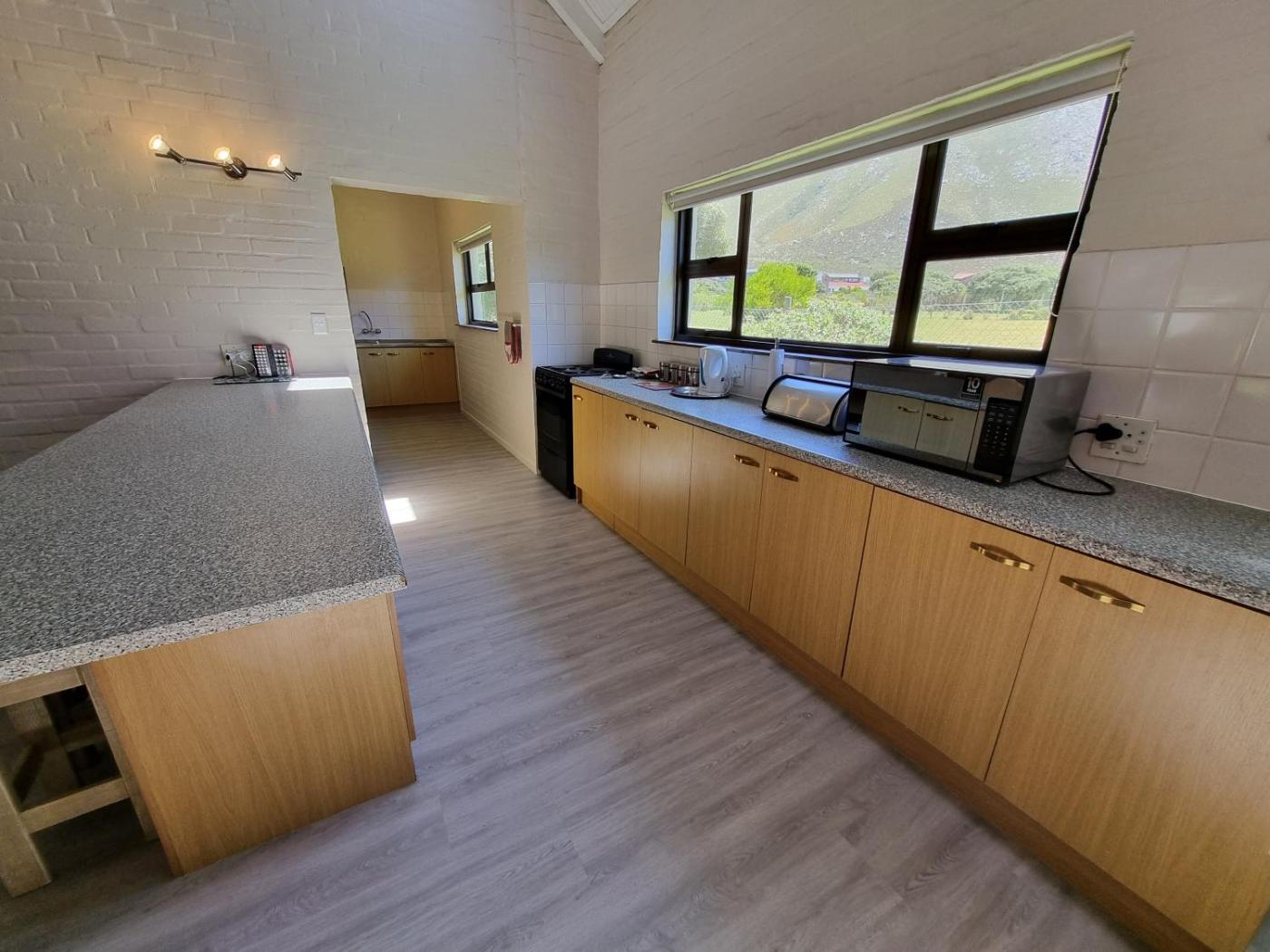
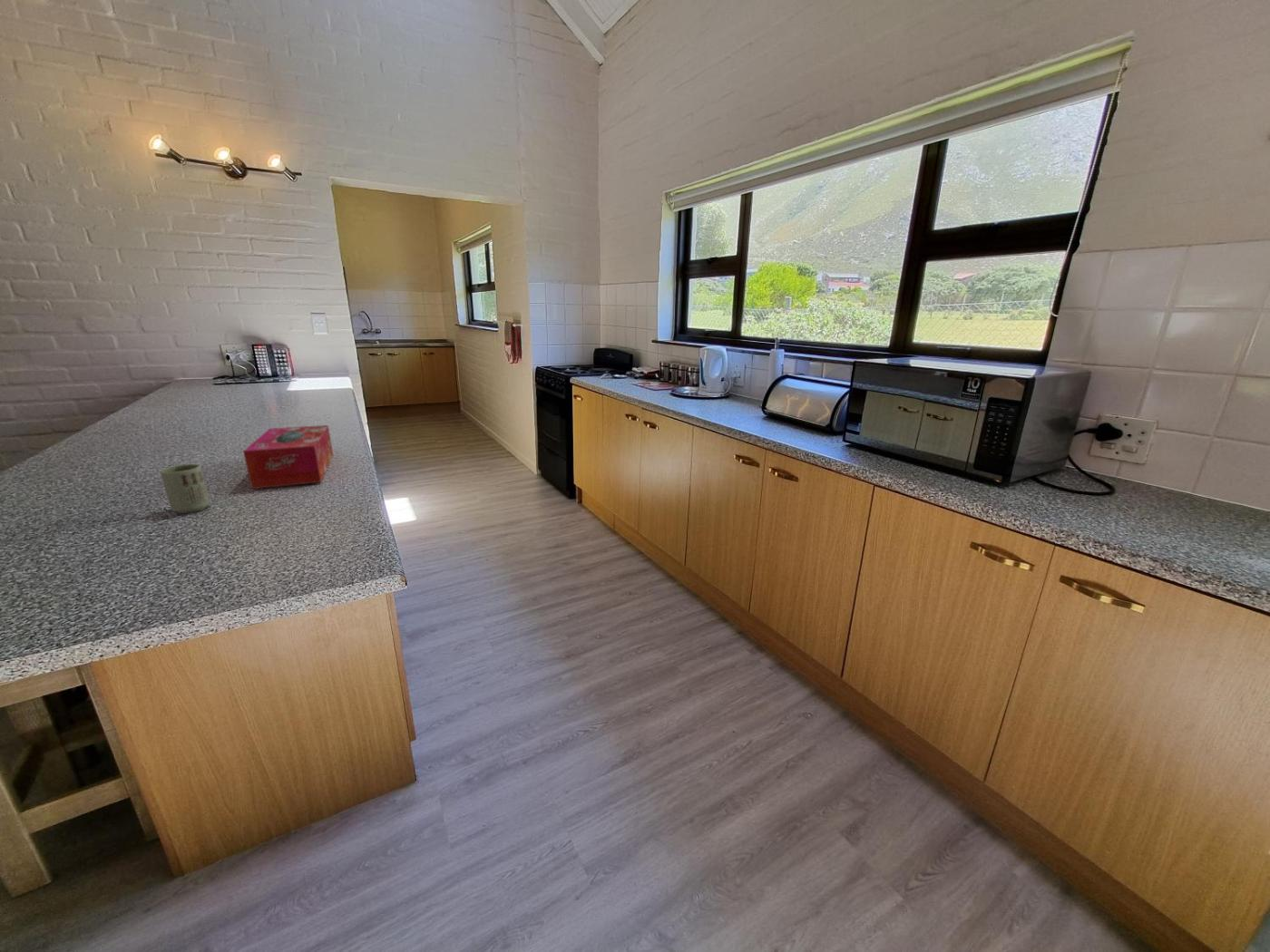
+ tissue box (293, 453)
+ cup (186, 489)
